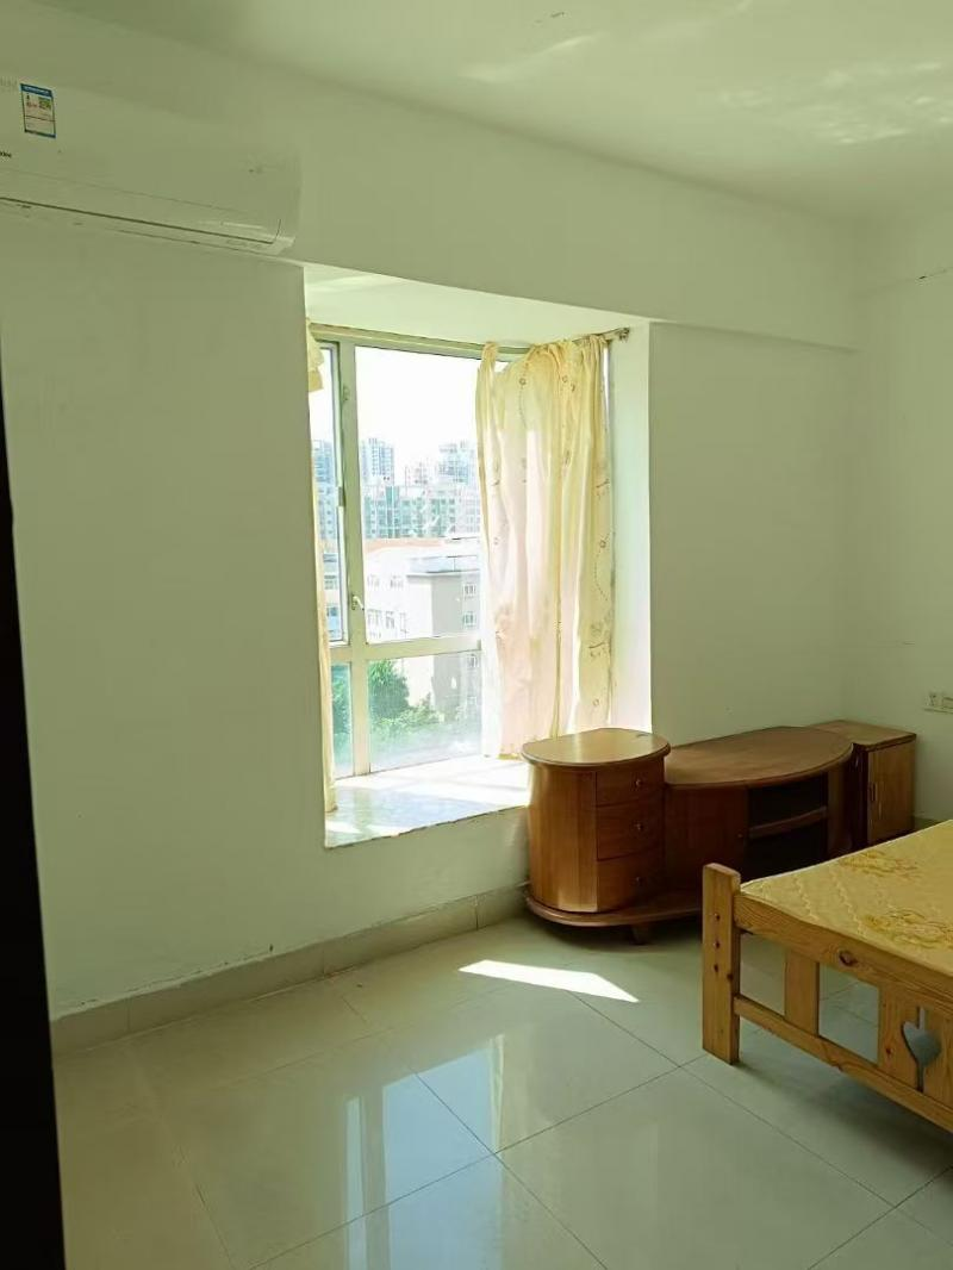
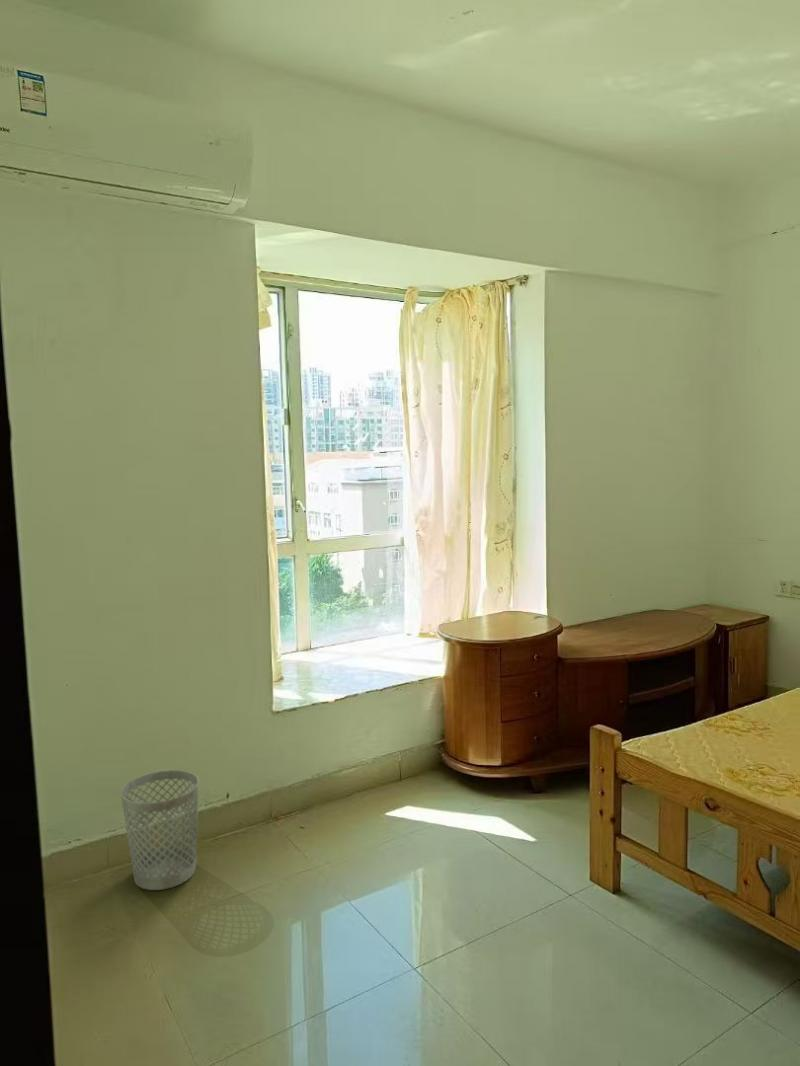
+ wastebasket (162, 829)
